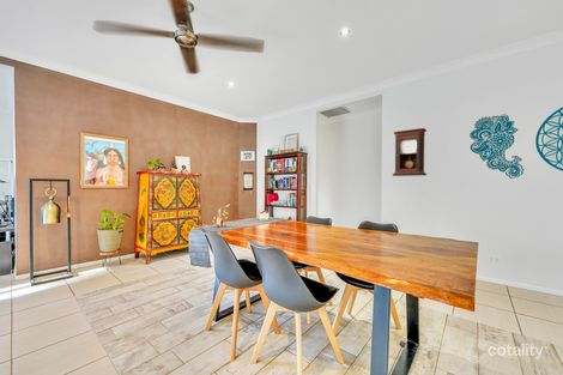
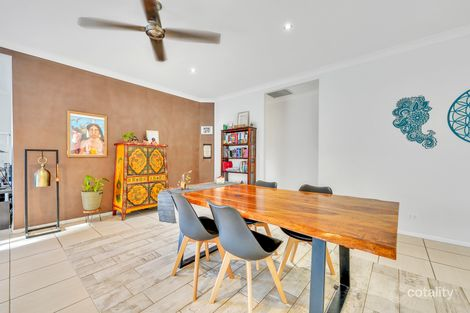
- pendulum clock (408, 152)
